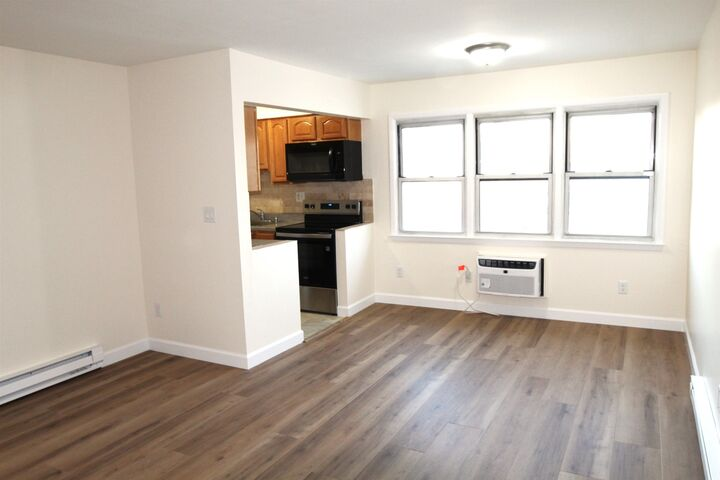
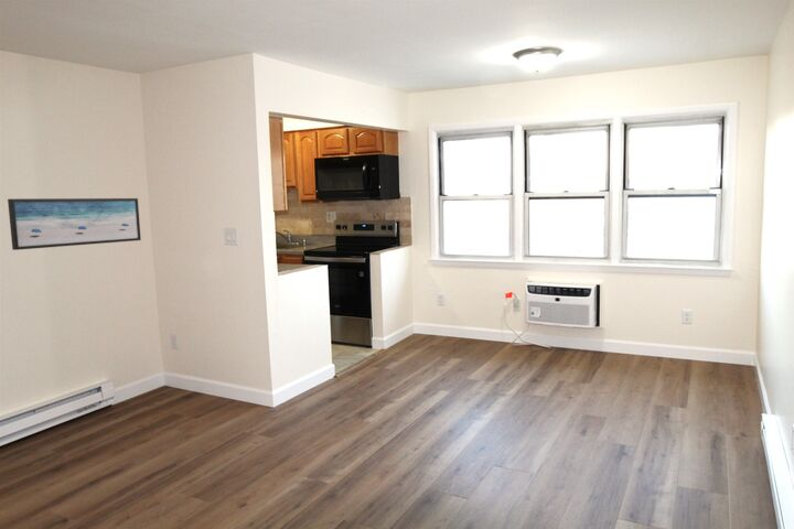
+ wall art (81, 222)
